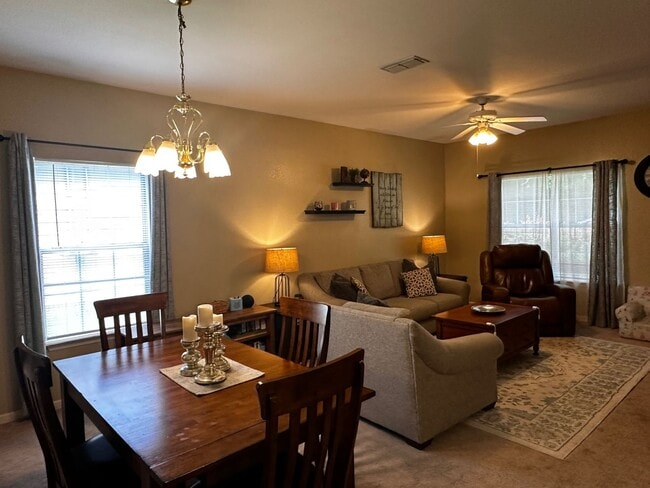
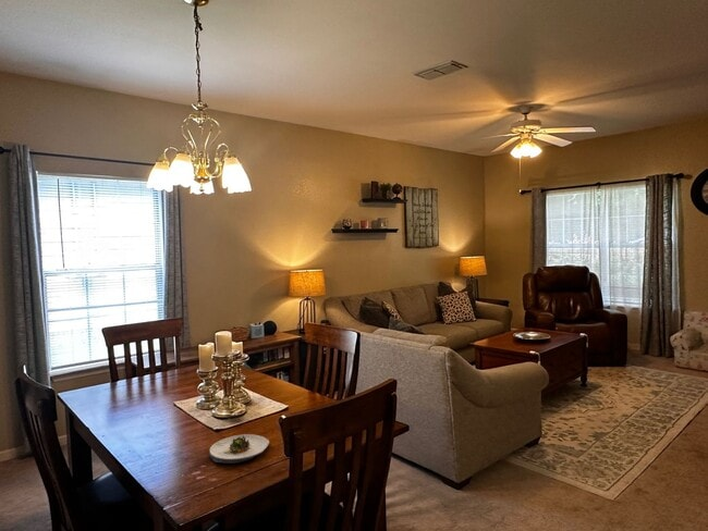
+ salad plate (239, 443)
